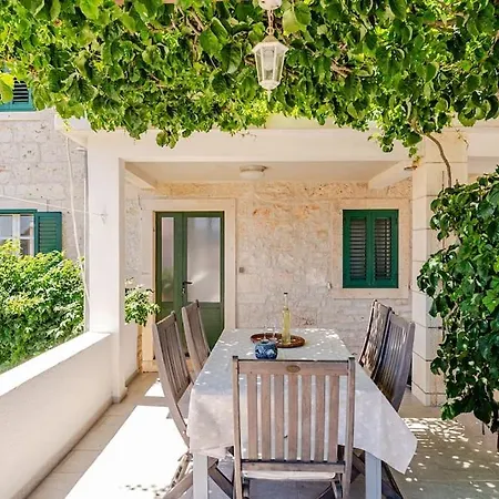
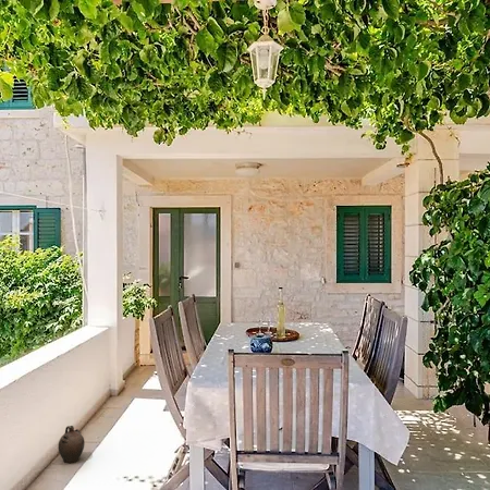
+ ceramic jug (71, 442)
